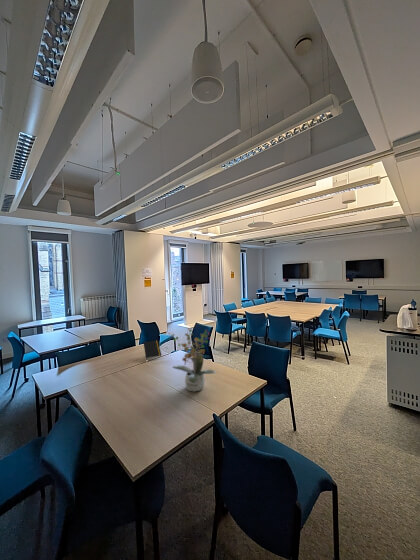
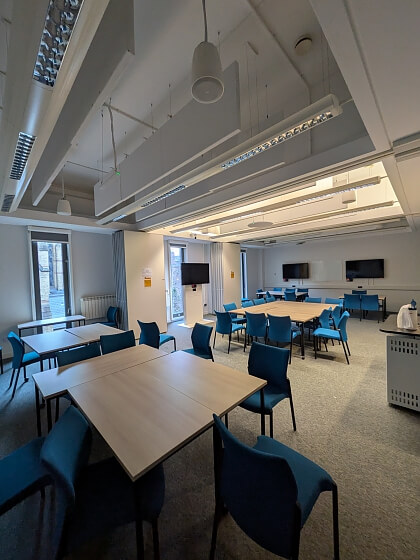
- potted plant (192, 358)
- notepad (152, 350)
